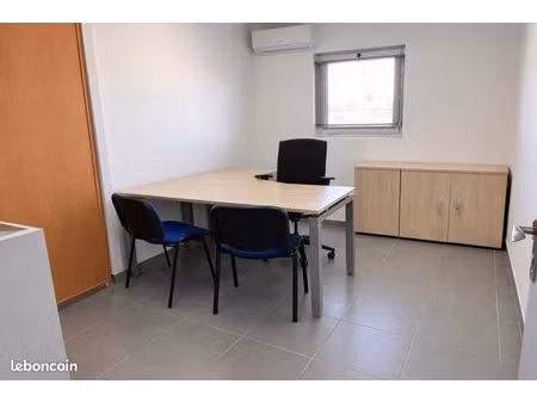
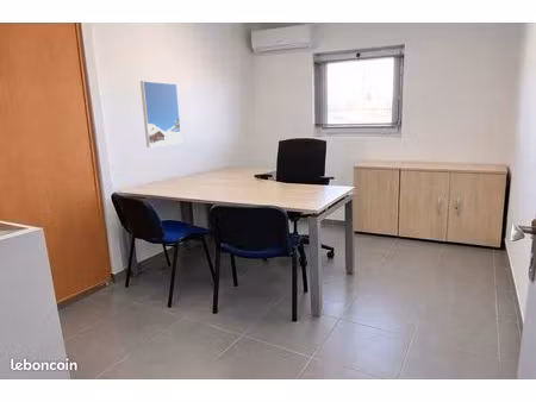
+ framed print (162, 114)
